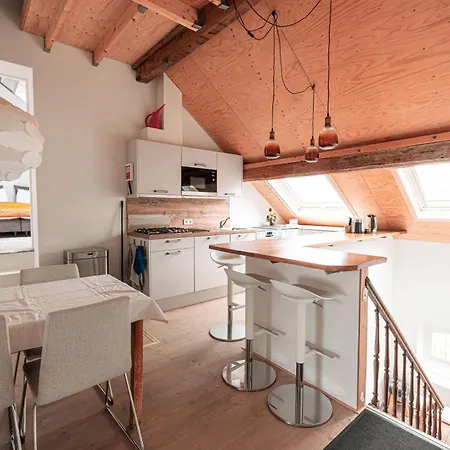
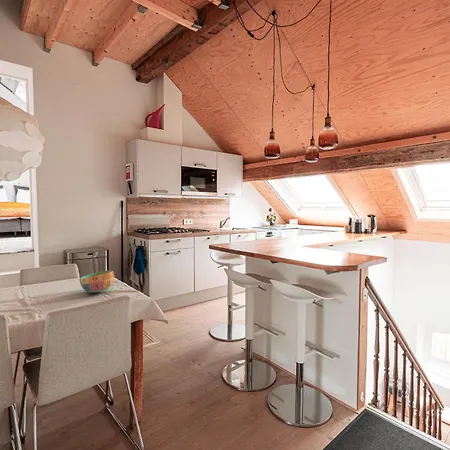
+ bowl (97, 281)
